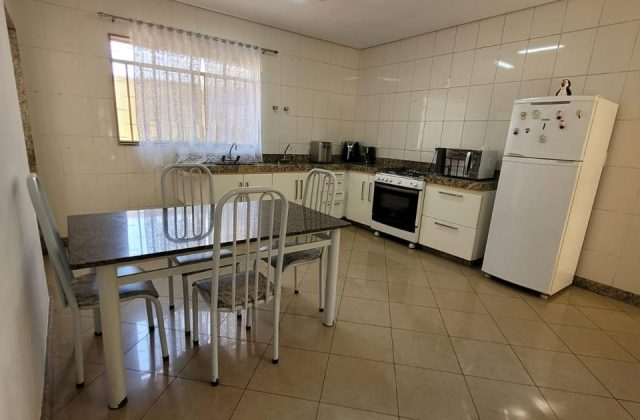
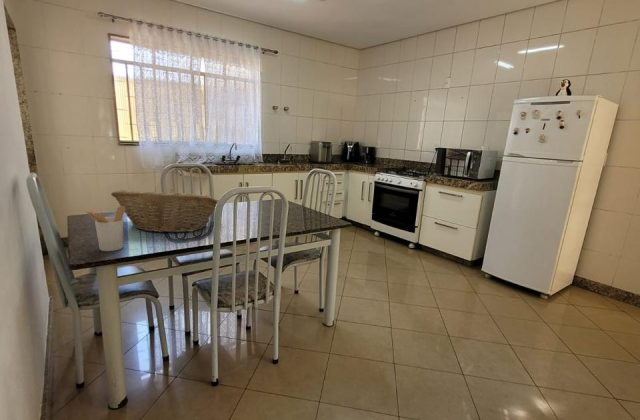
+ utensil holder (105, 228)
+ fruit basket (168, 206)
